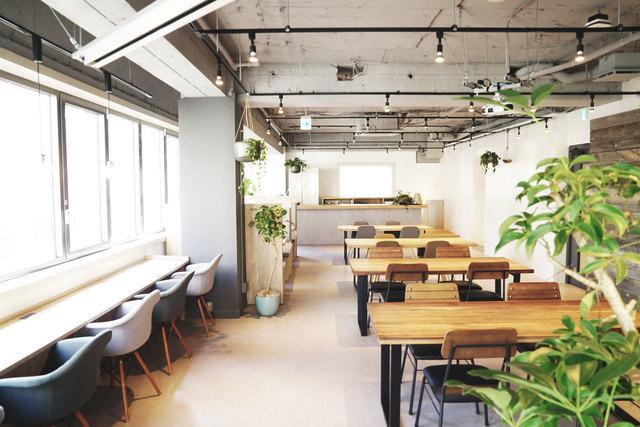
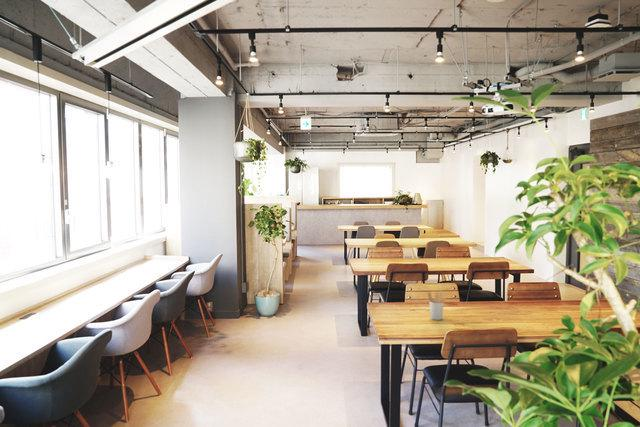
+ utensil holder (437, 304)
